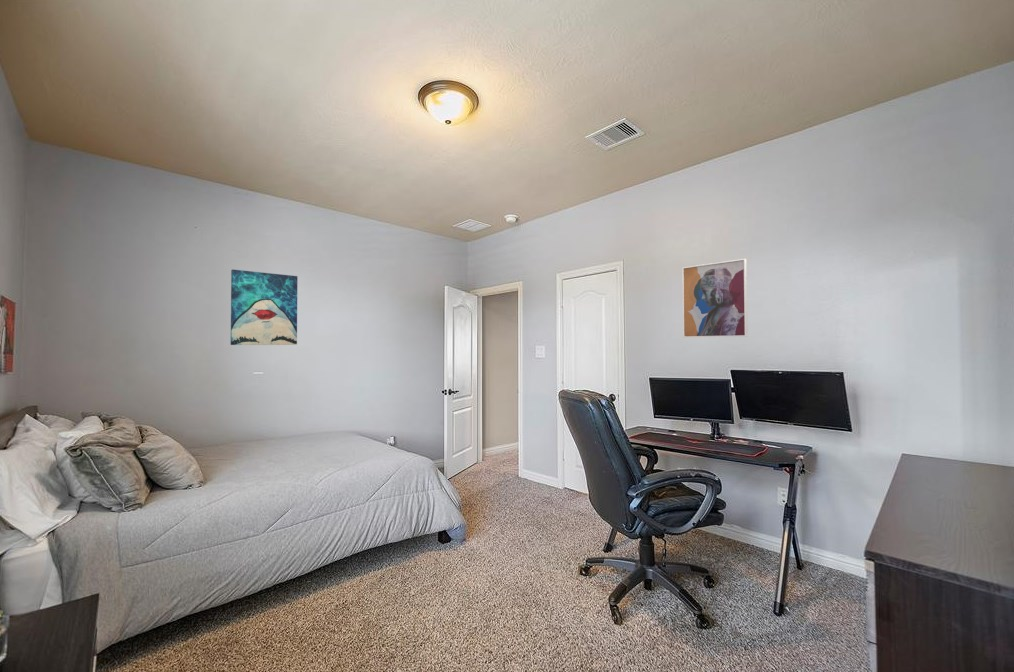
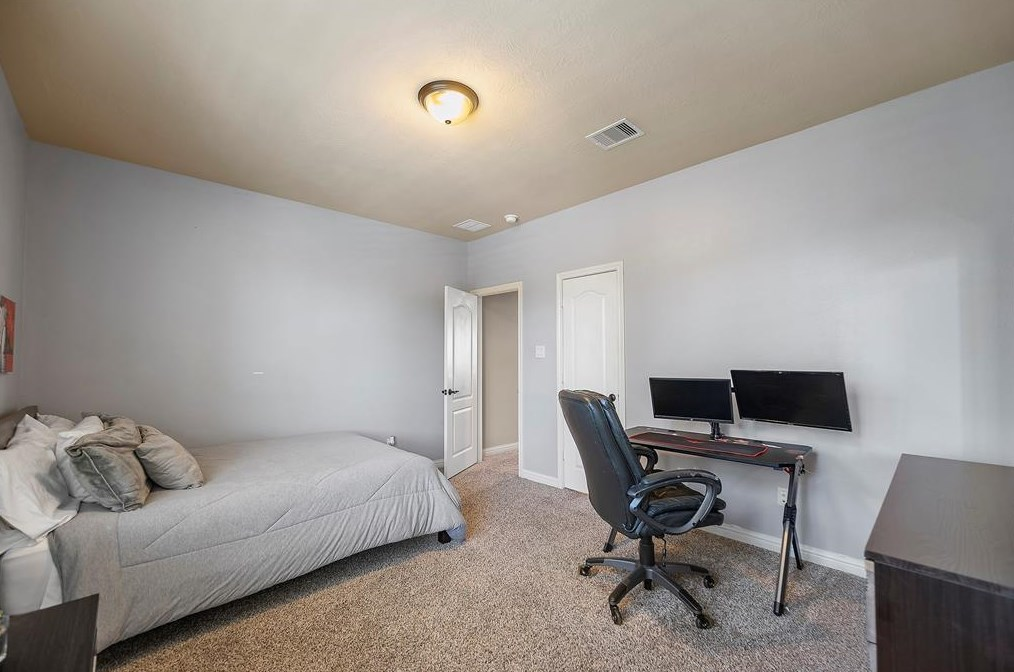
- wall art (713, 300)
- wall art (265, 308)
